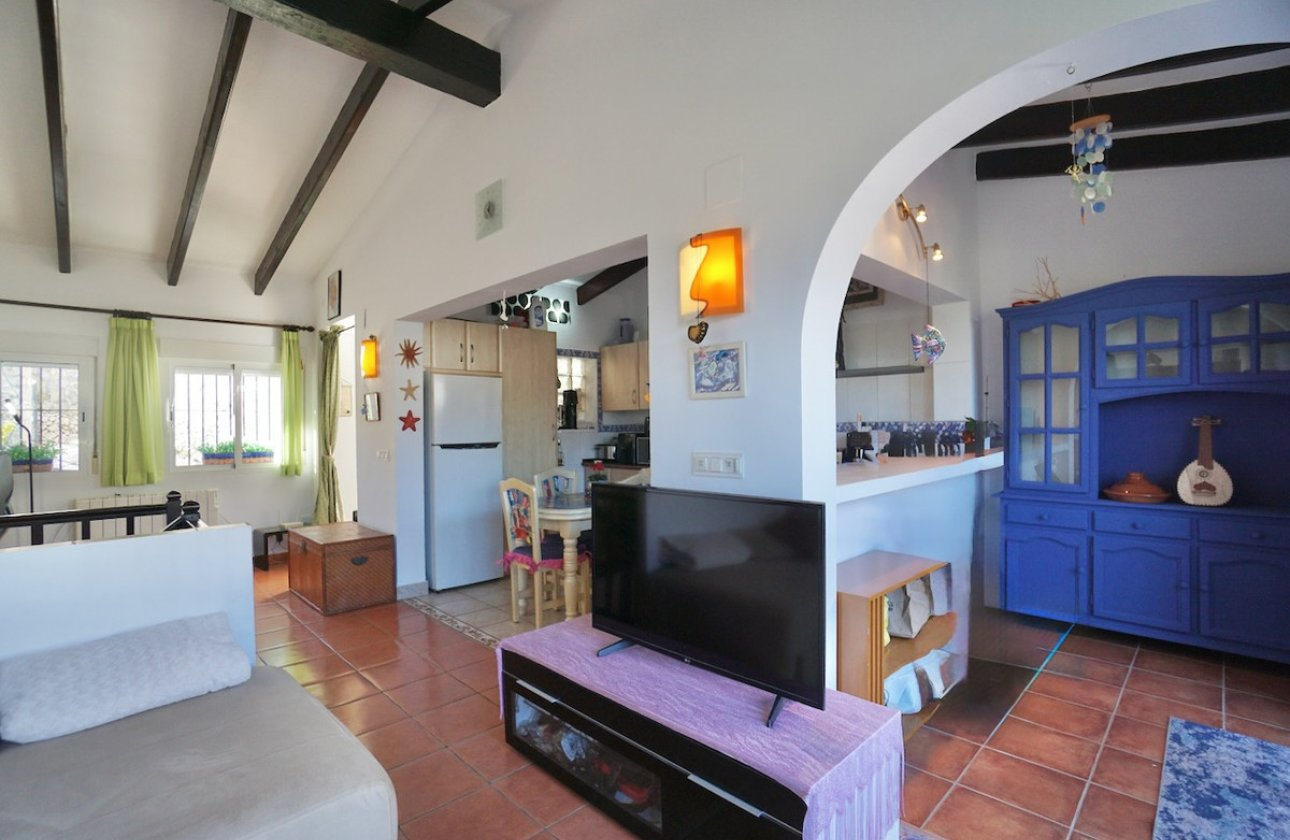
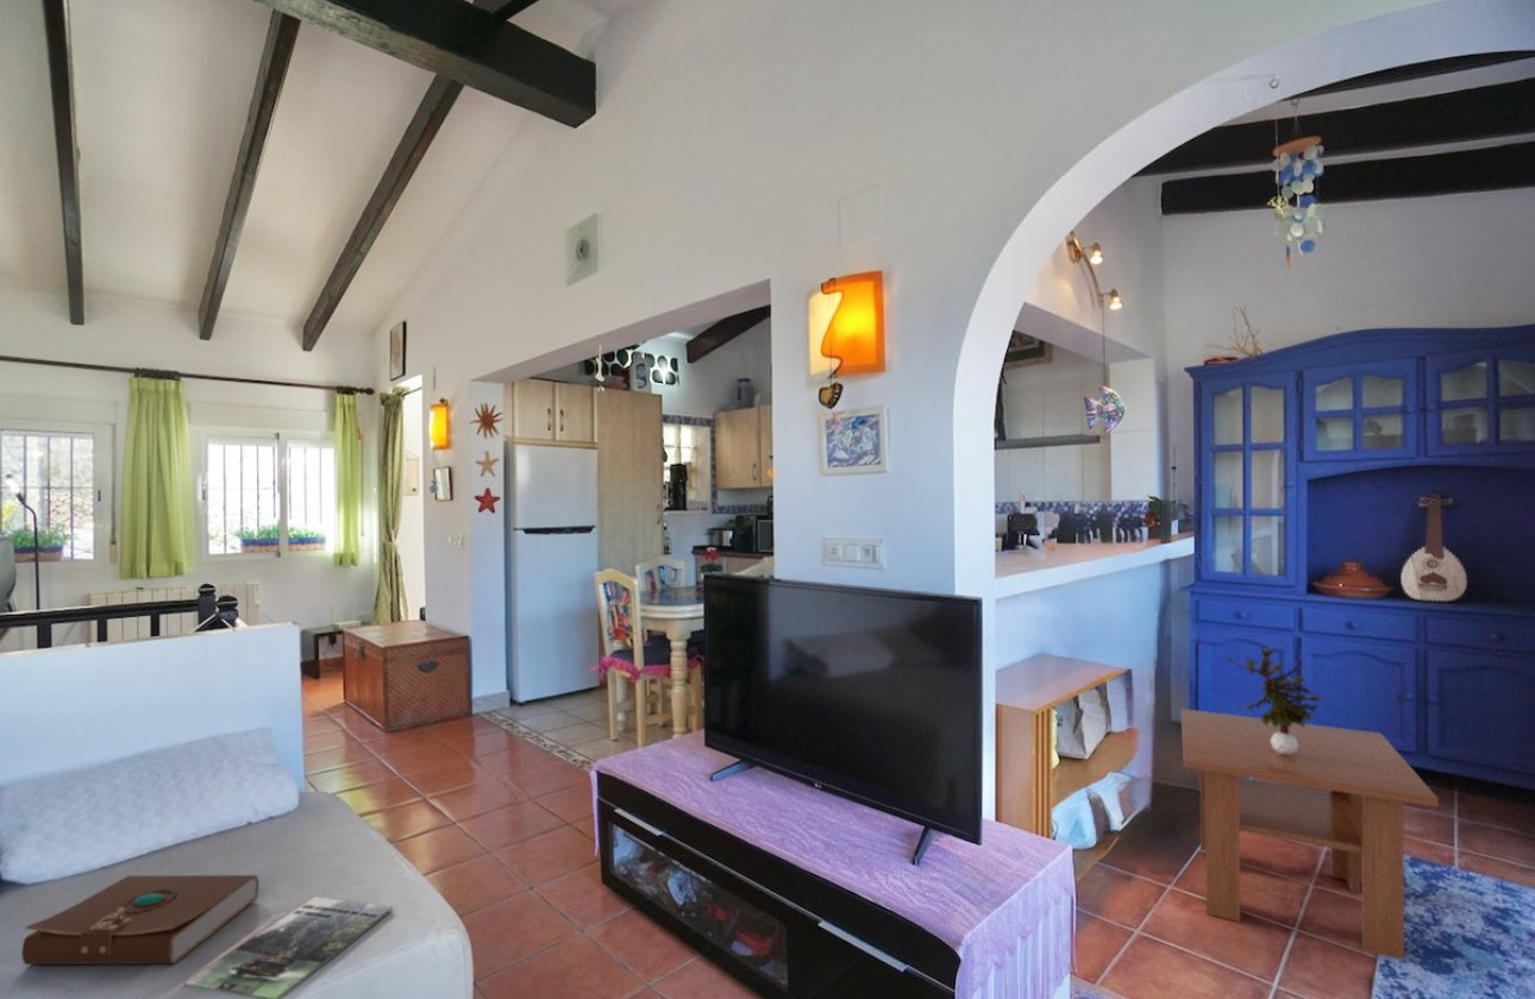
+ book (149, 911)
+ coffee table (1287, 821)
+ magazine (296, 943)
+ potted plant (1272, 697)
